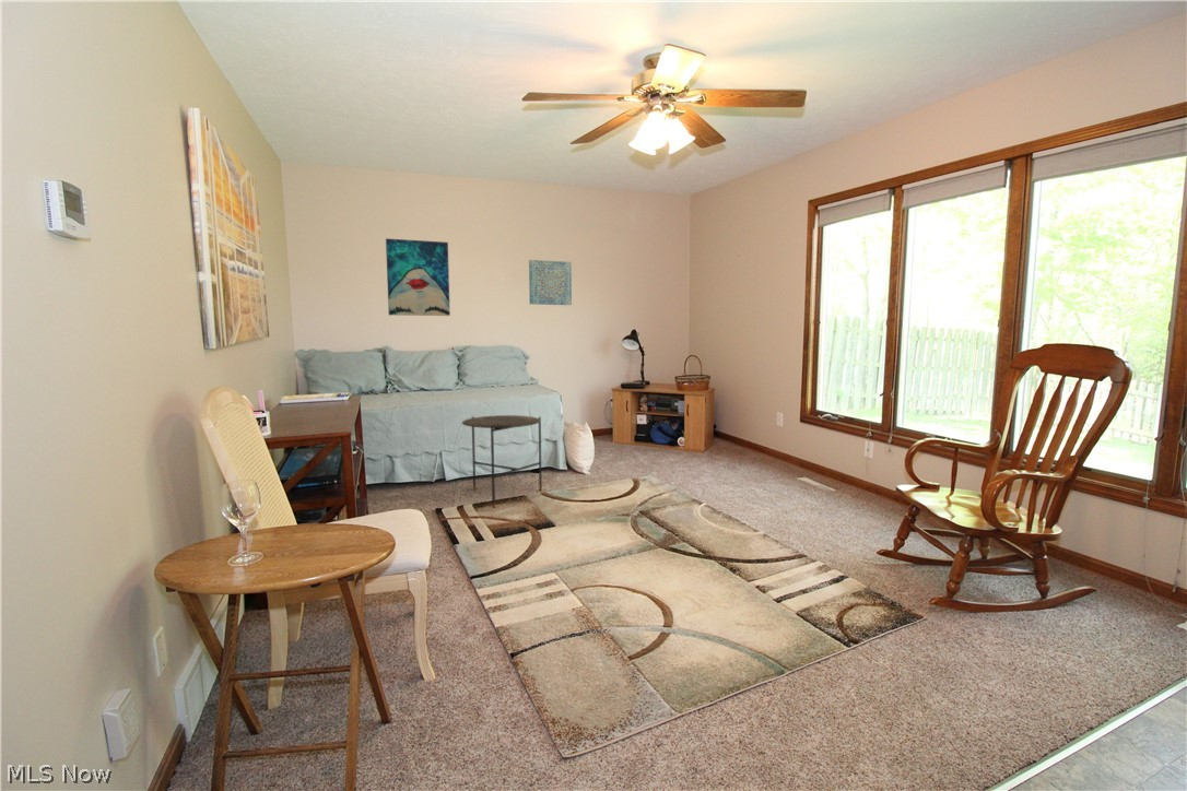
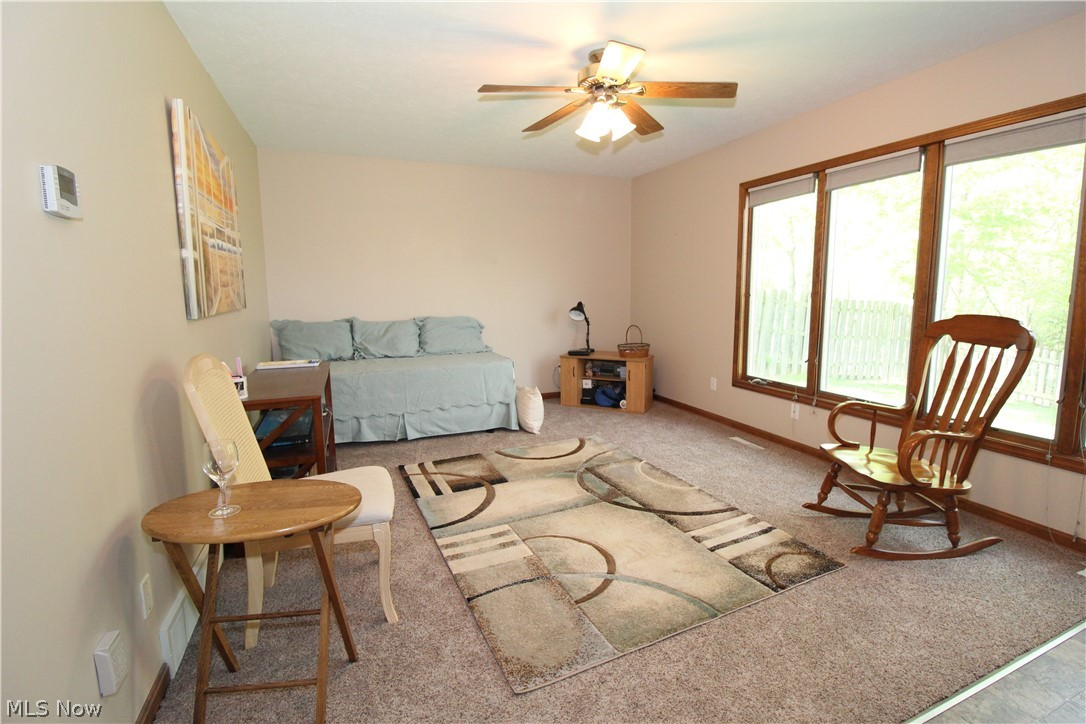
- side table (501, 465)
- wall art (550, 282)
- wall art (418, 278)
